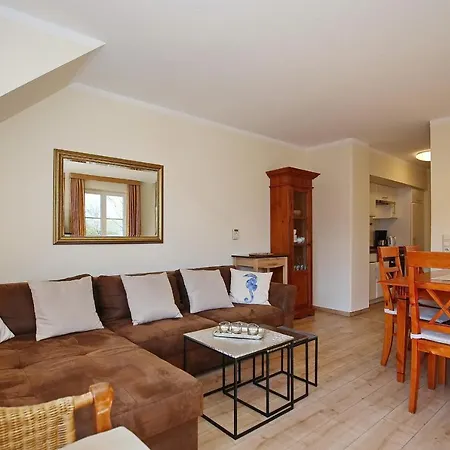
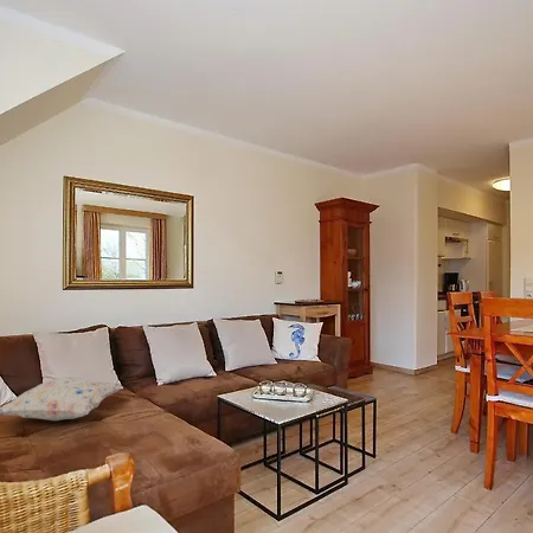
+ decorative pillow (63, 398)
